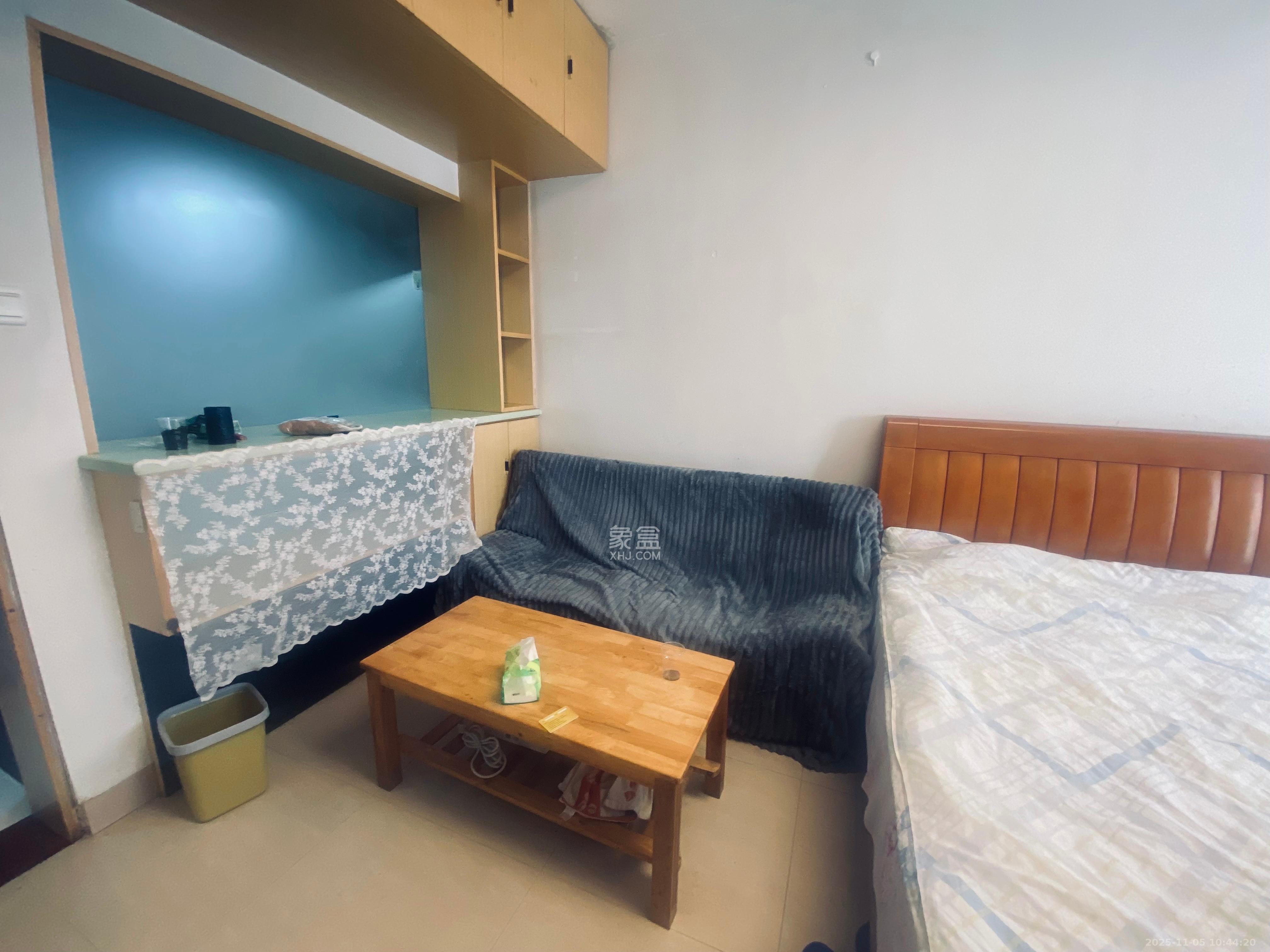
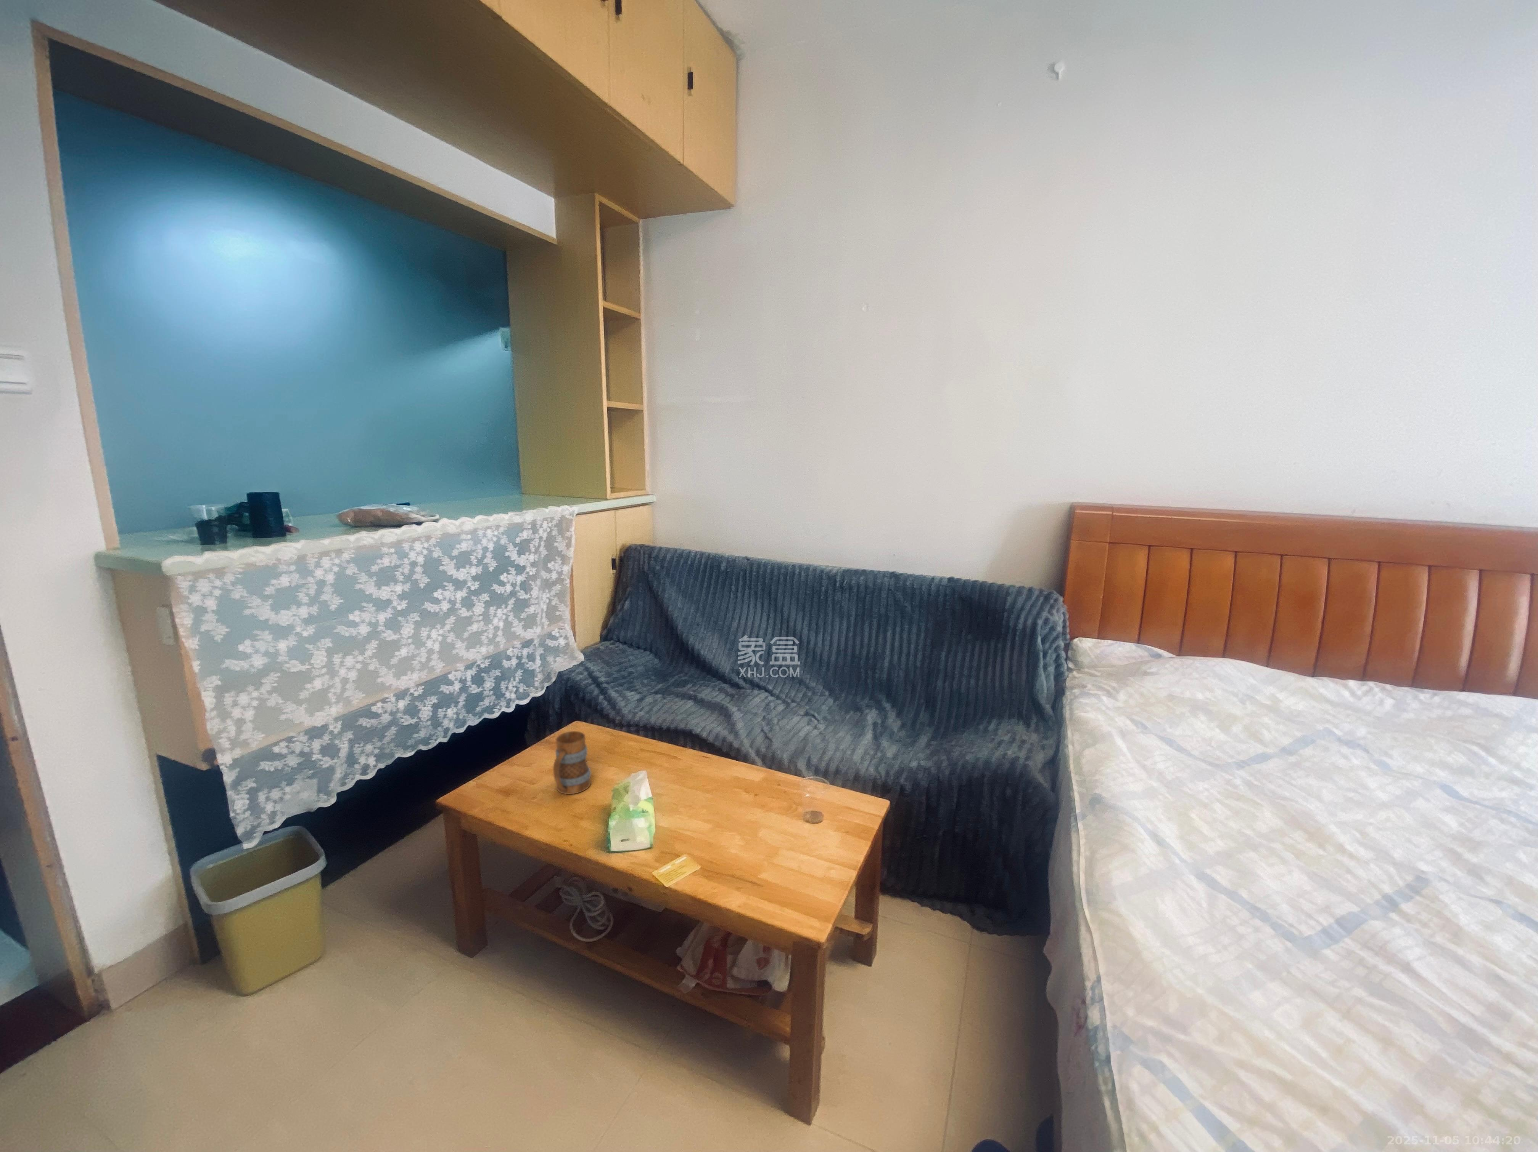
+ mug (568, 765)
